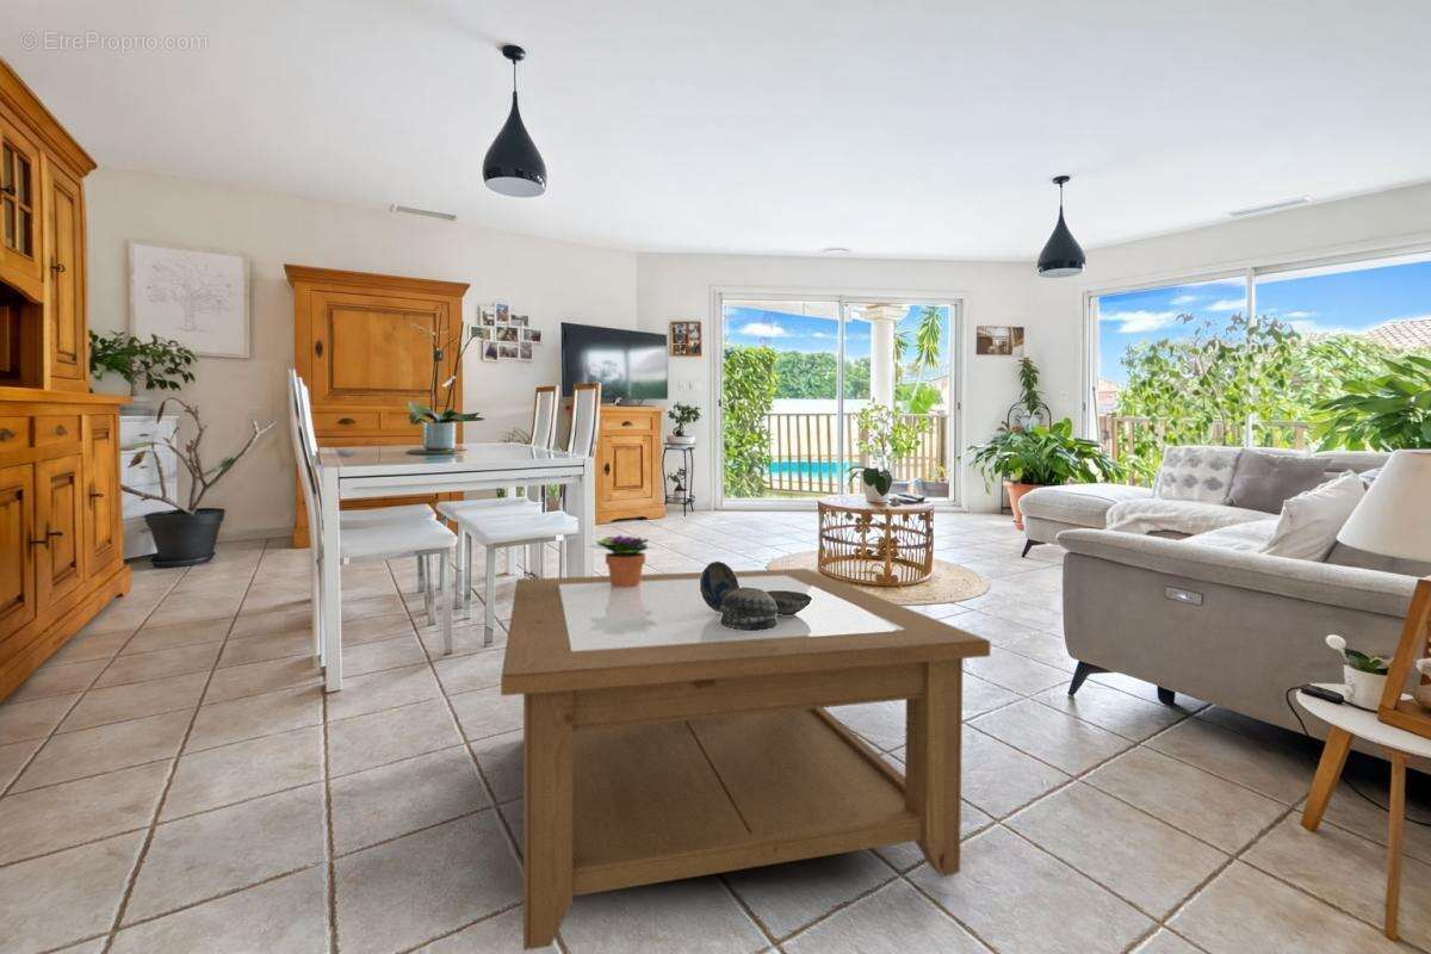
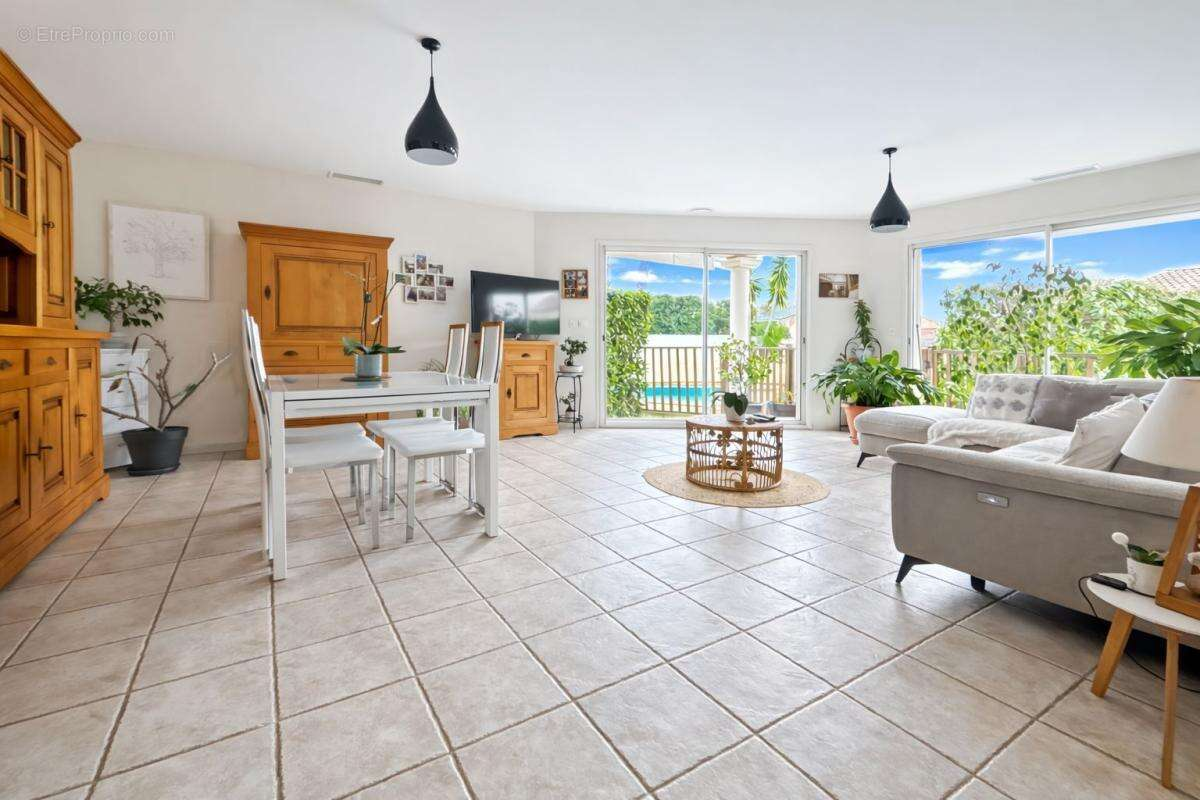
- decorative bowl (752, 590)
- coffee table (706, 700)
- potted flower (621, 559)
